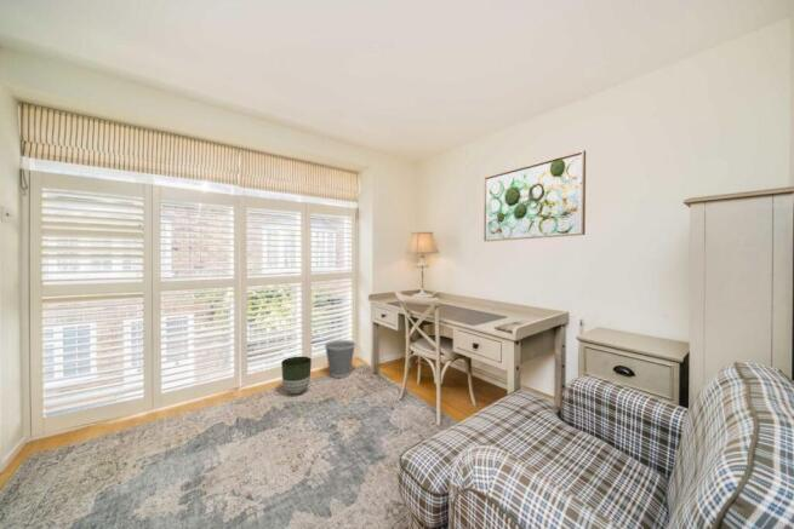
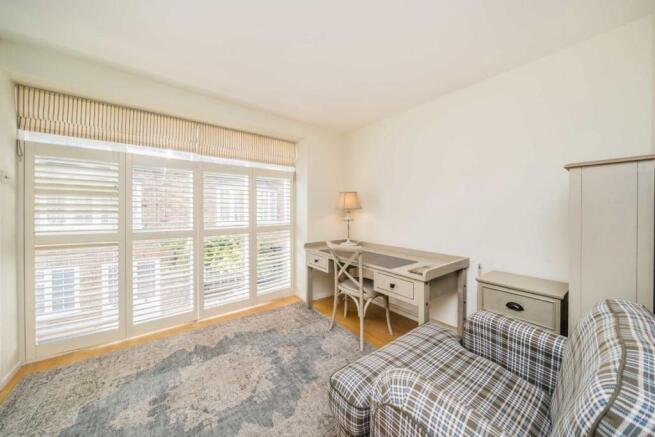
- wall art (527, 201)
- wastebasket (339, 358)
- planter (296, 375)
